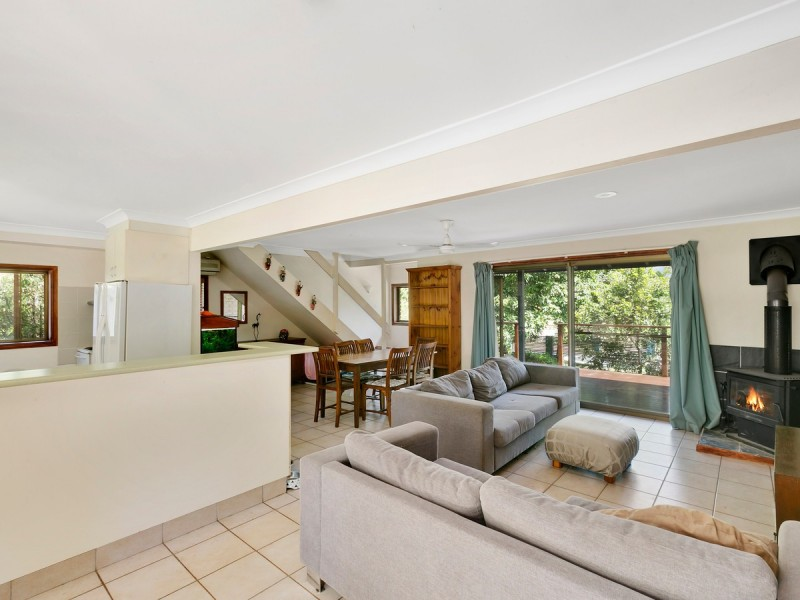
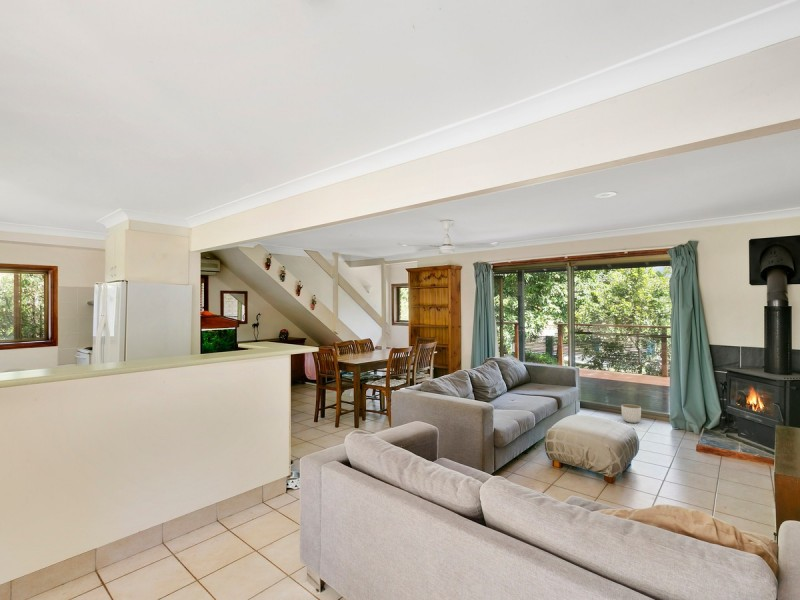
+ planter (631, 413)
